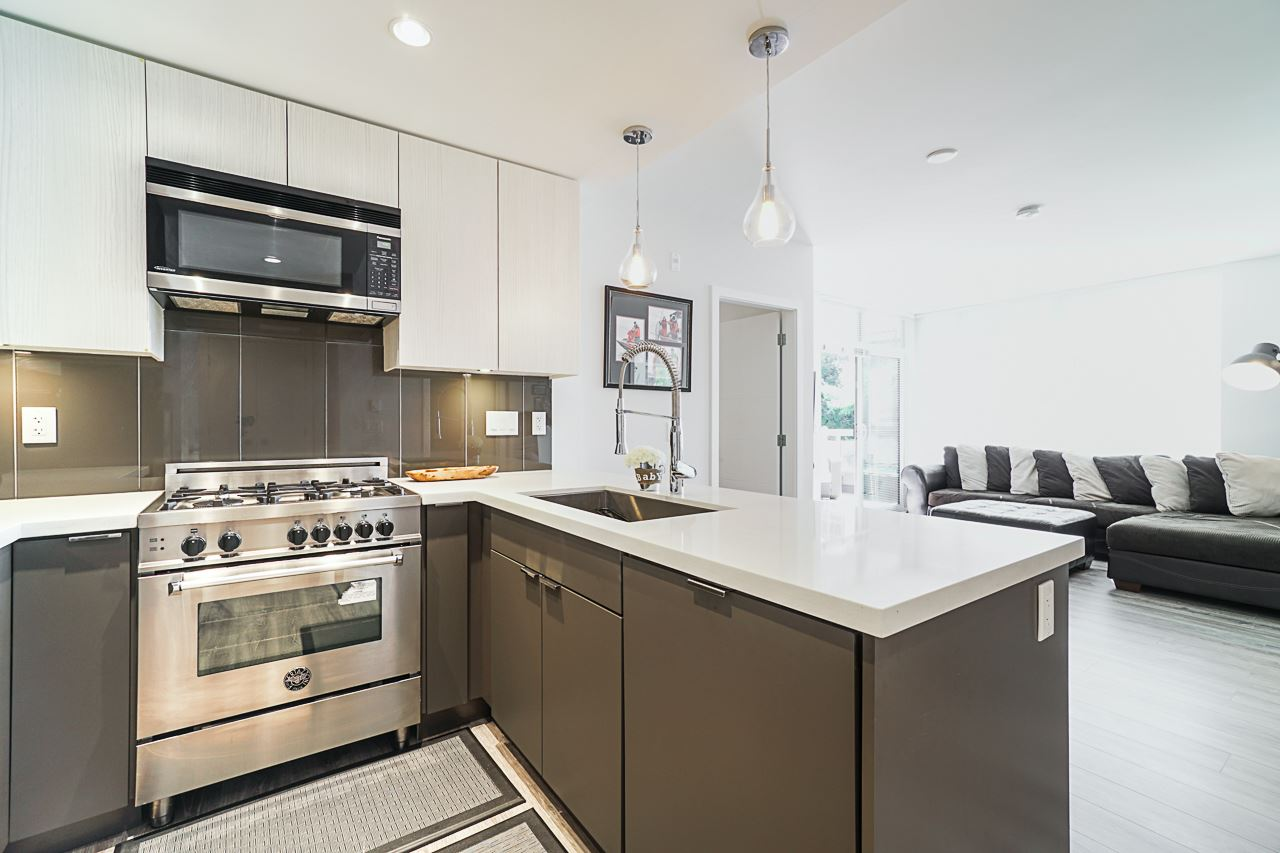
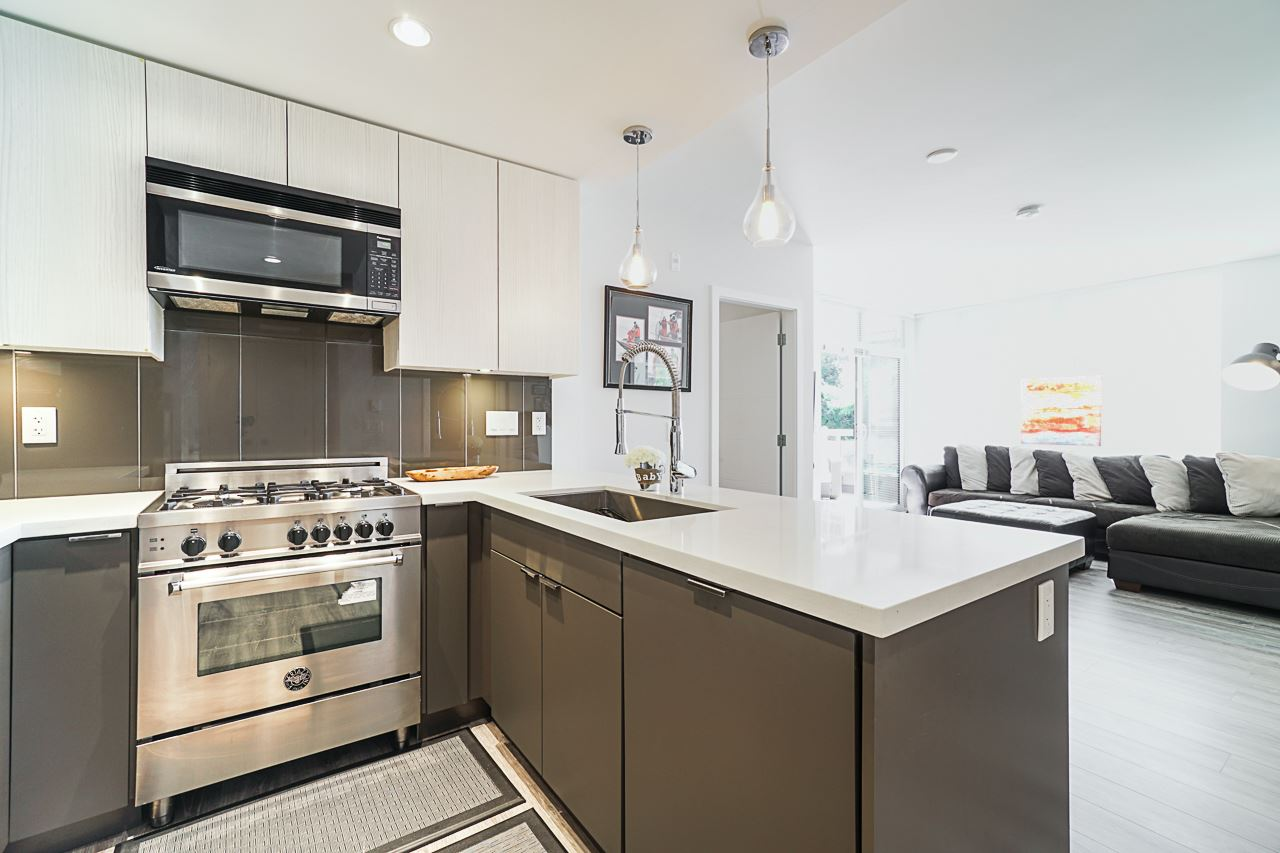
+ wall art (1059, 411)
